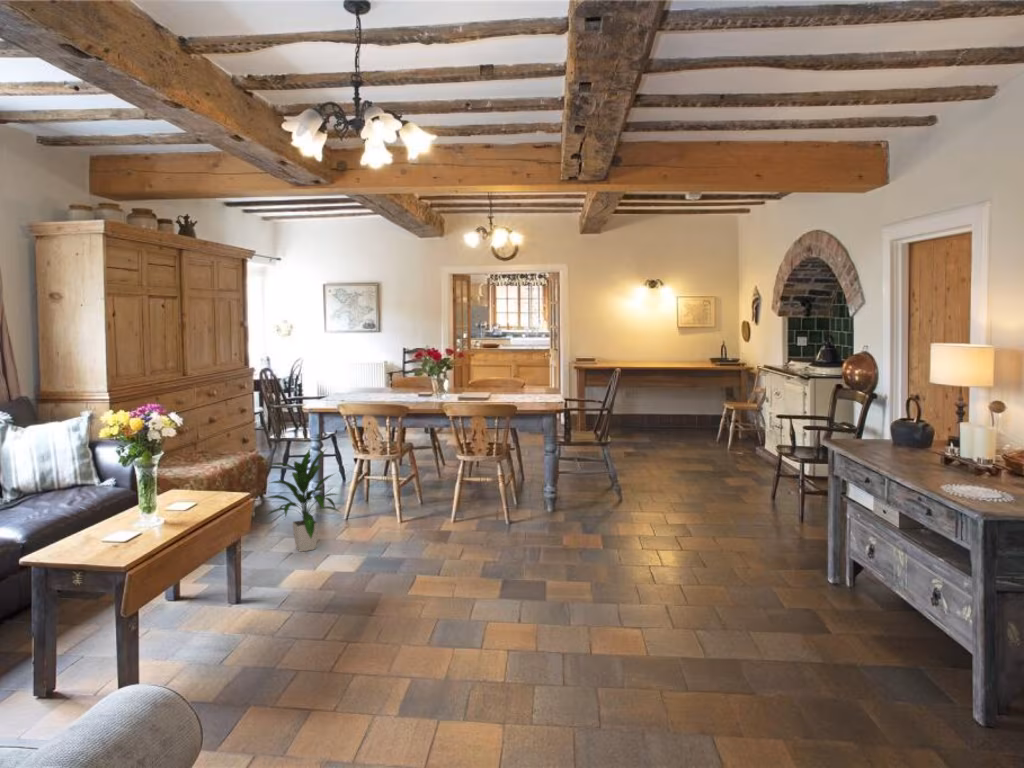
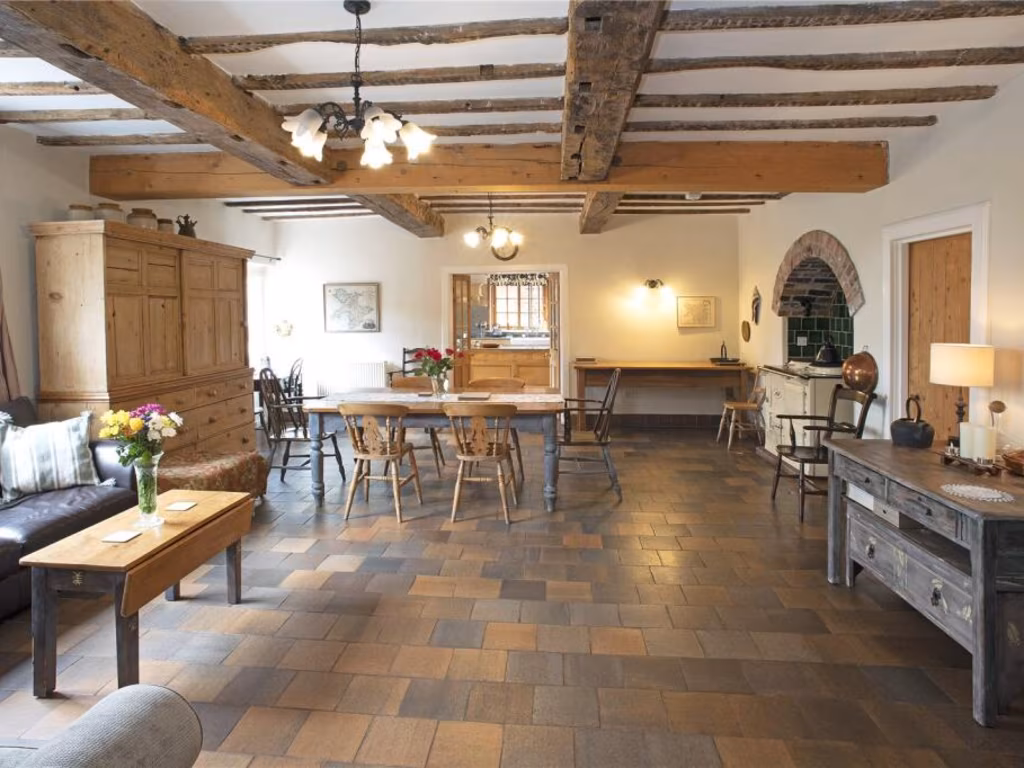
- indoor plant (303, 500)
